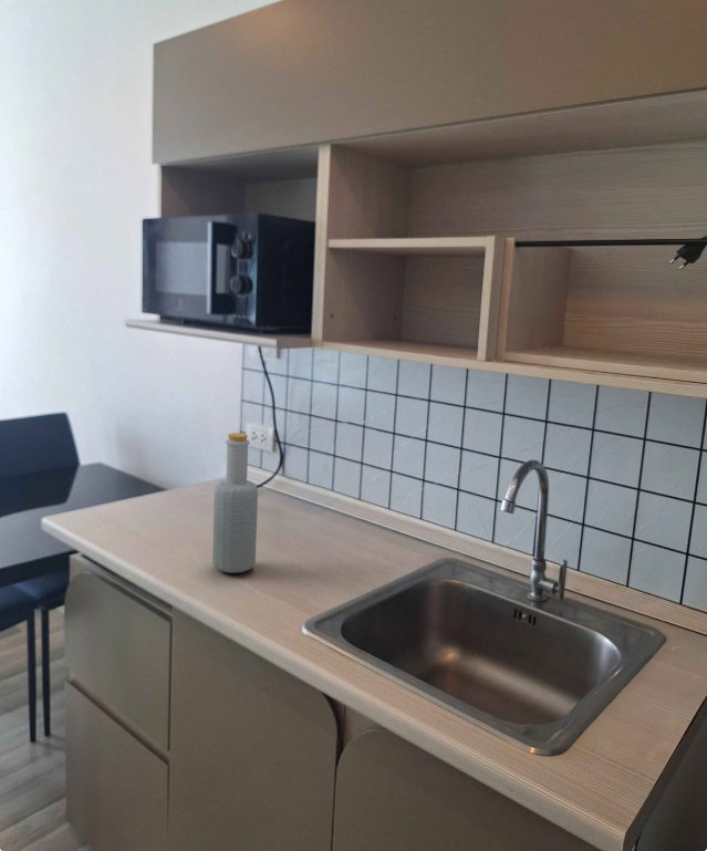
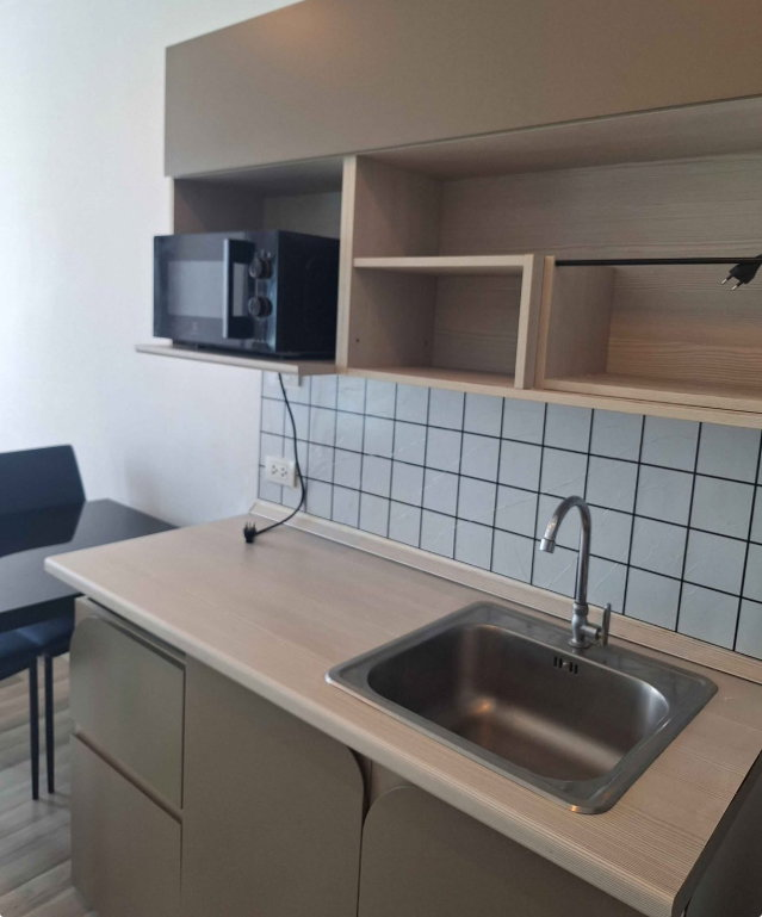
- bottle (236, 502)
